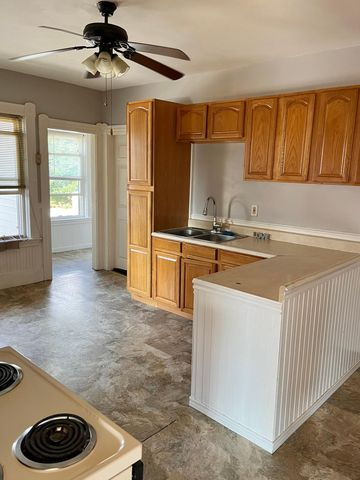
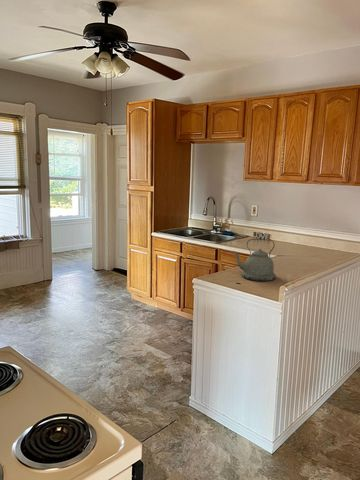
+ kettle (257, 258)
